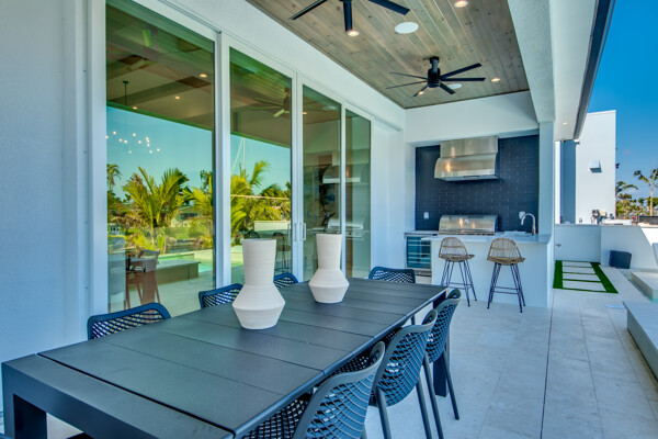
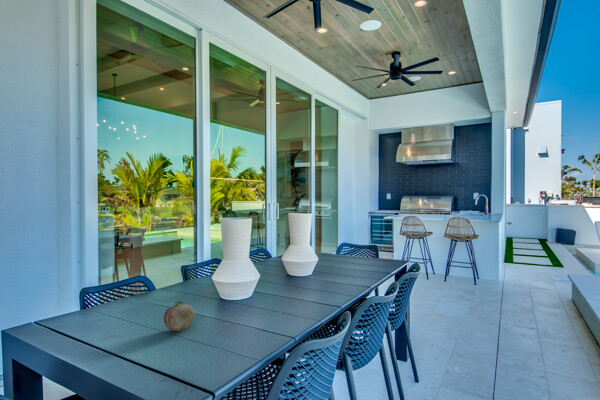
+ fruit (179, 315)
